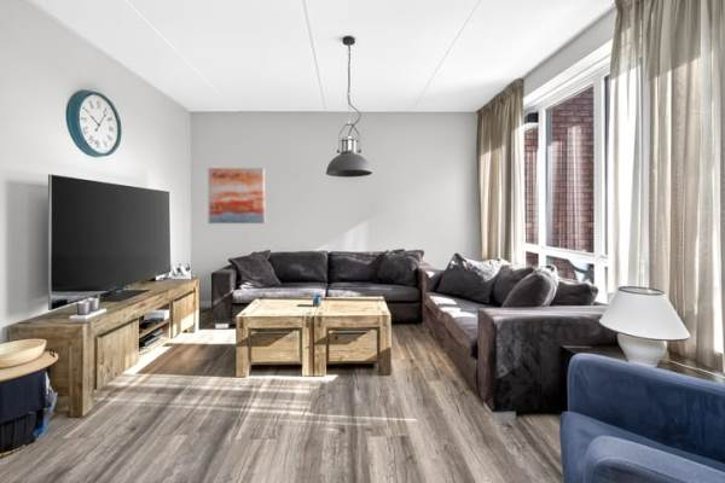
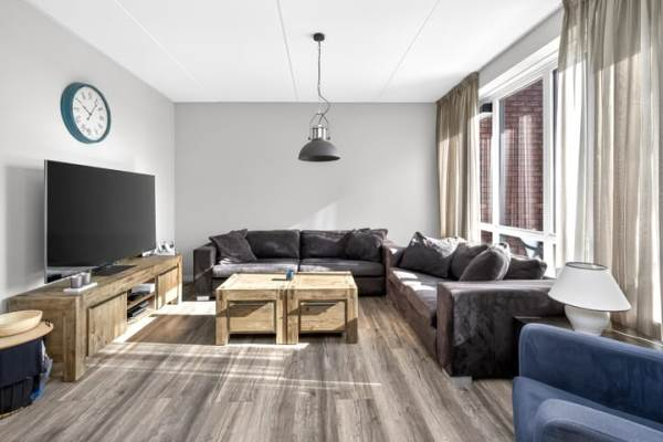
- wall art (236, 196)
